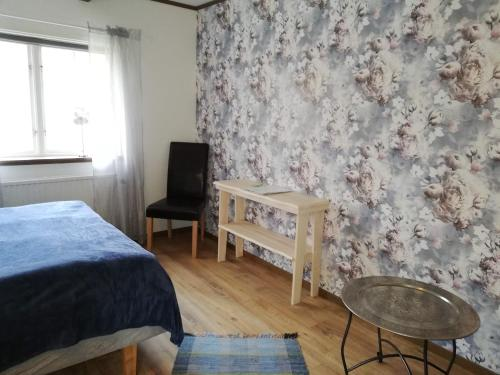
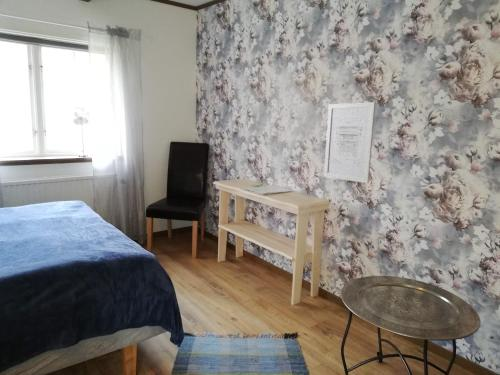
+ wall art (347, 142)
